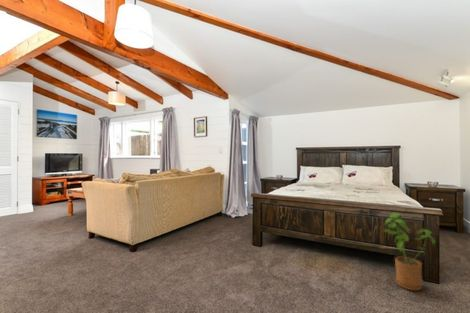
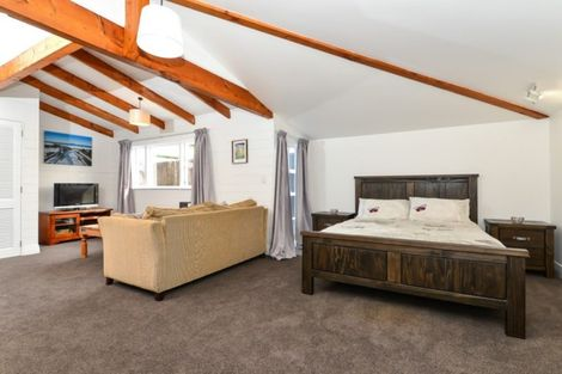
- house plant (404, 249)
